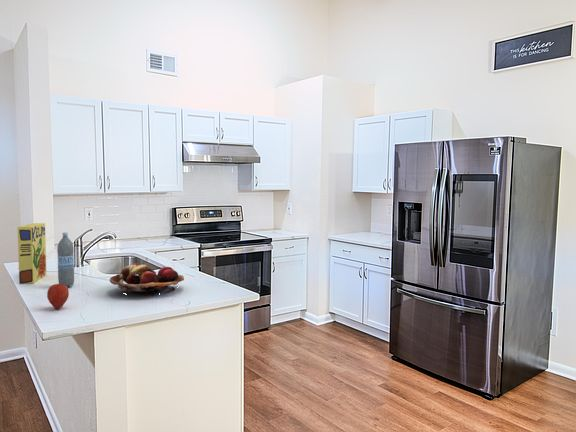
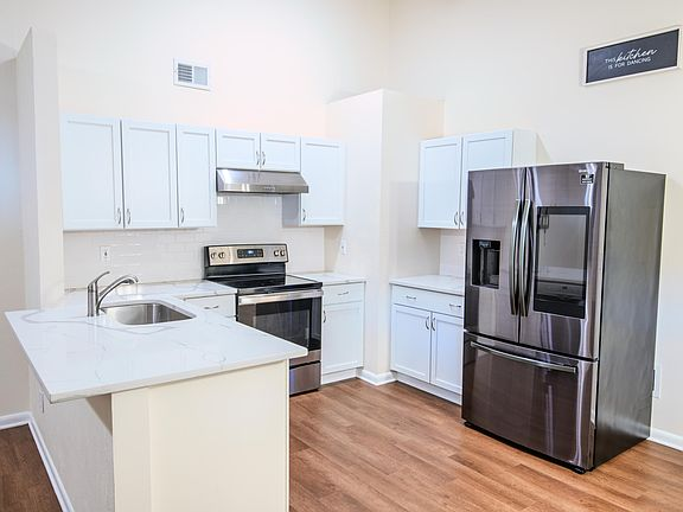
- water bottle (65, 259)
- fruit basket (146, 277)
- cereal box (32, 252)
- apple (58, 296)
